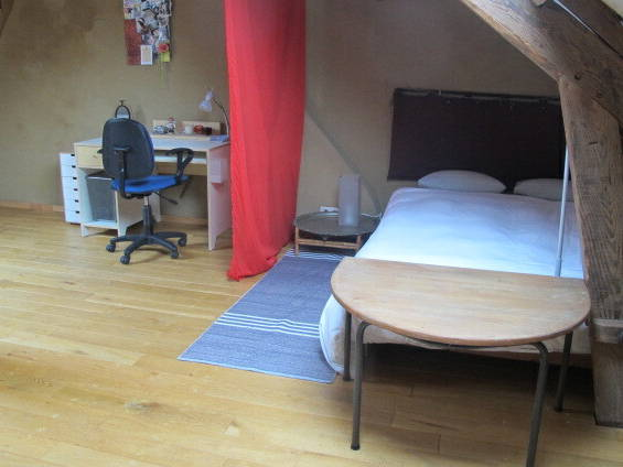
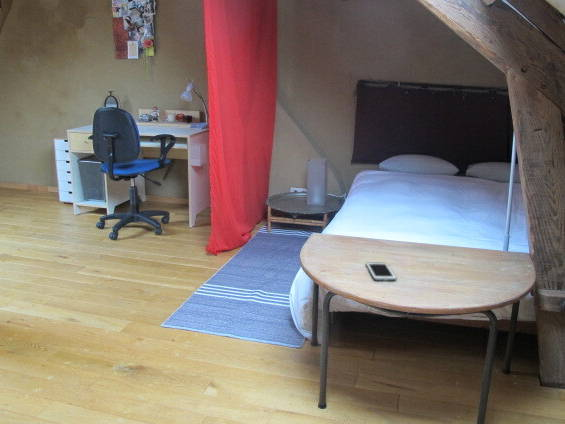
+ cell phone (380, 271)
